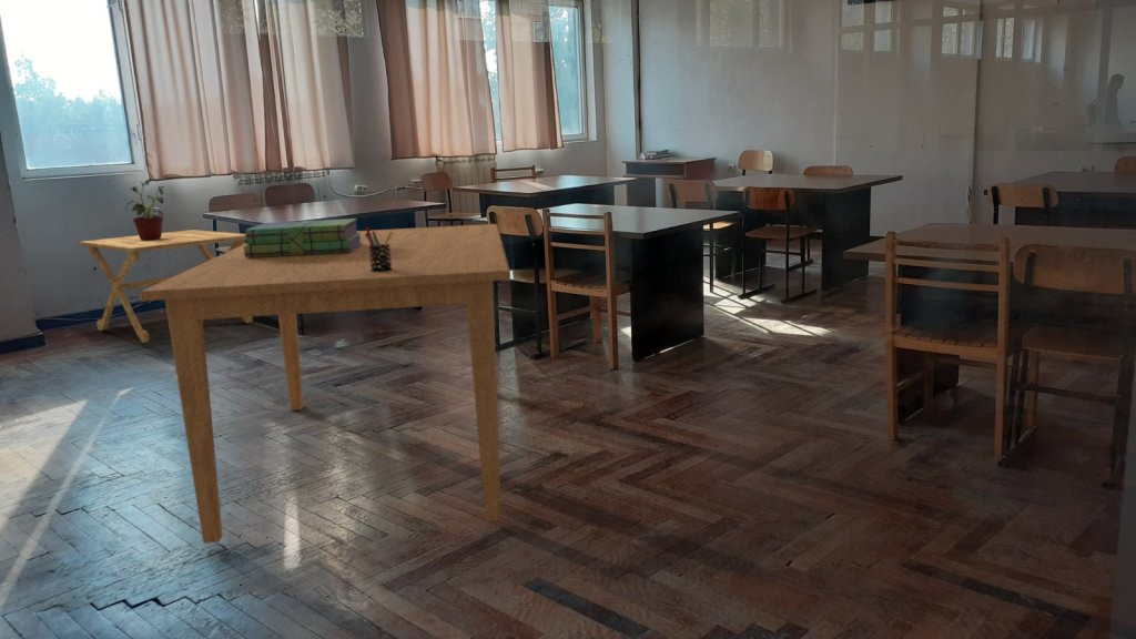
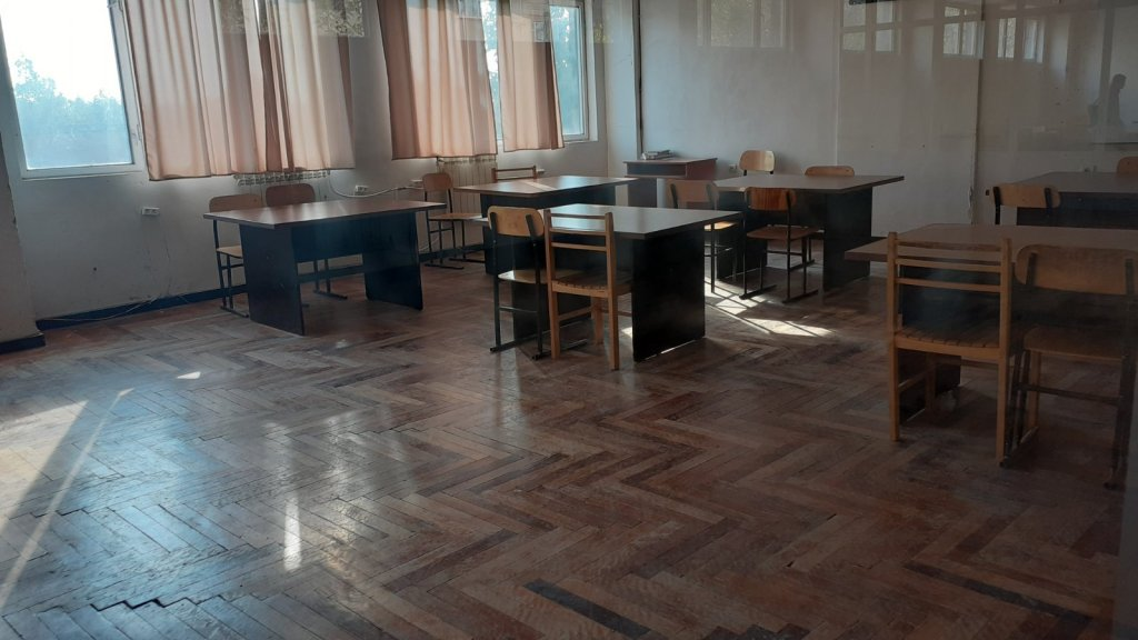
- dining table (359, 310)
- pen holder (377, 247)
- side table (168, 278)
- potted plant (151, 209)
- stack of books (304, 236)
